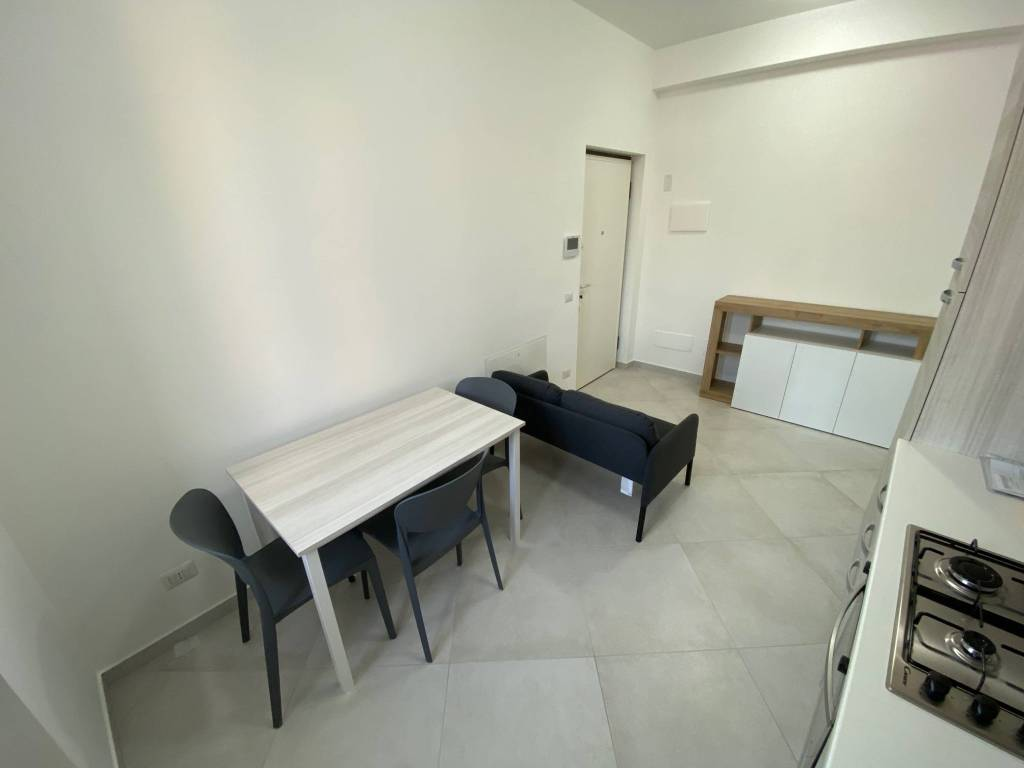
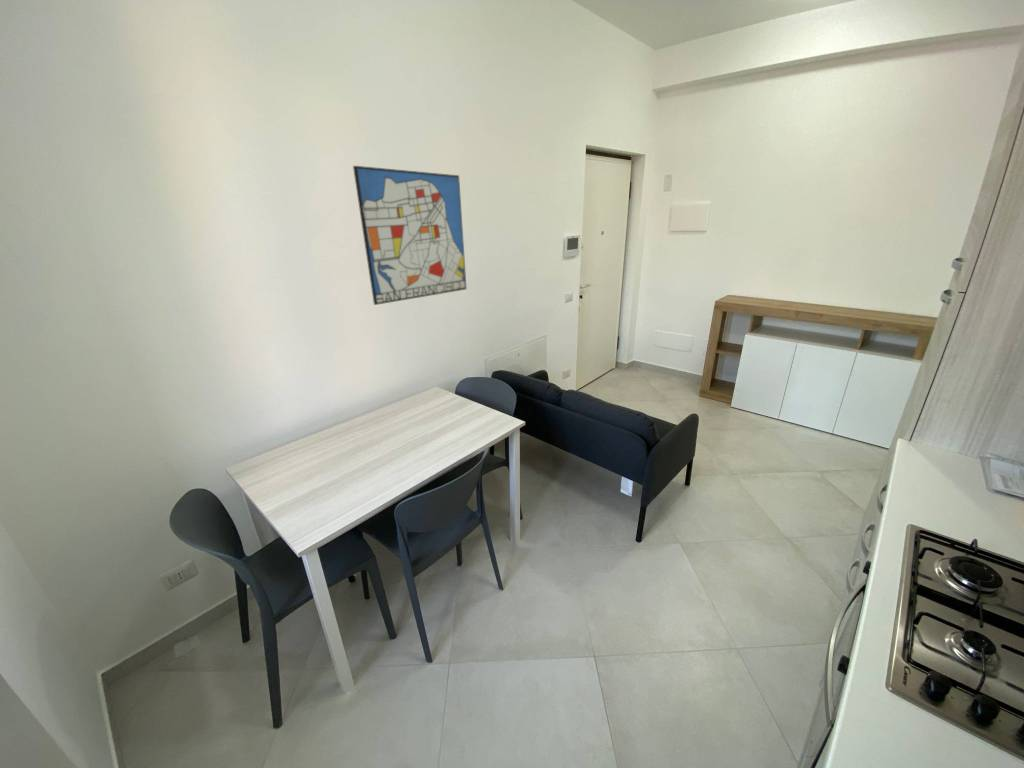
+ wall art (418, 237)
